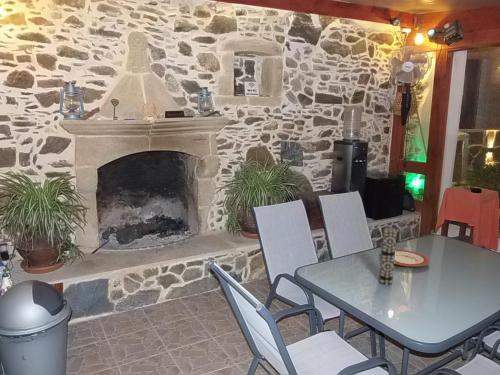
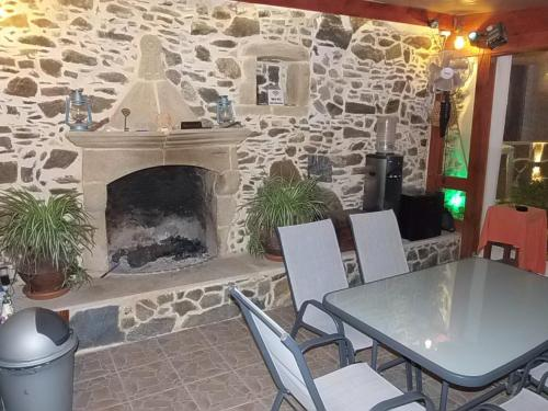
- vase (387, 256)
- plate (404, 259)
